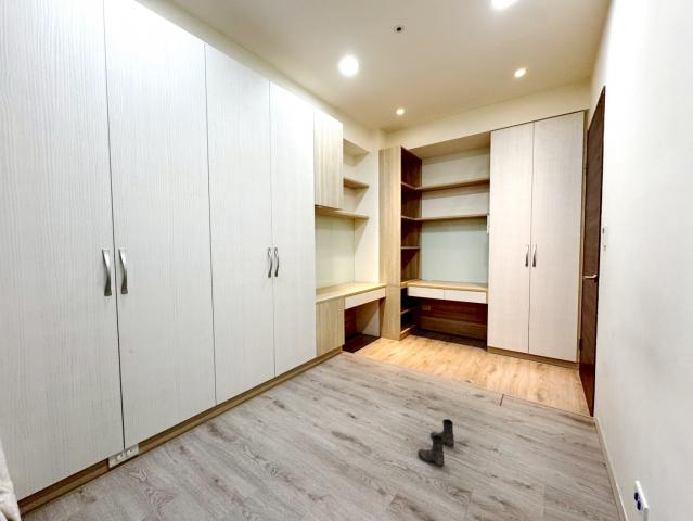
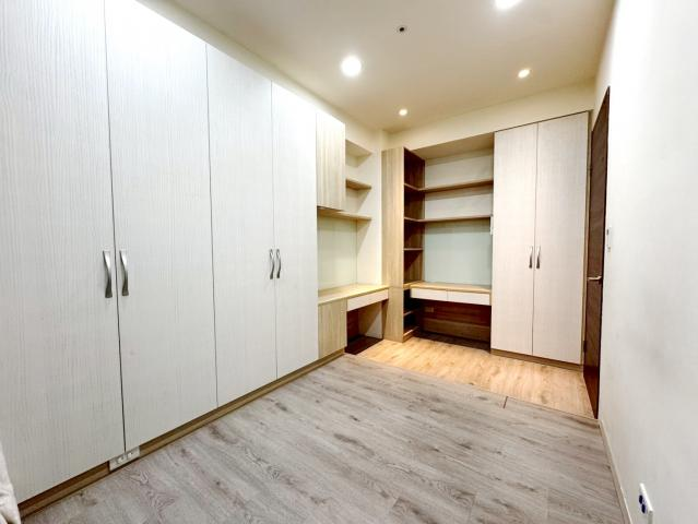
- boots (436, 437)
